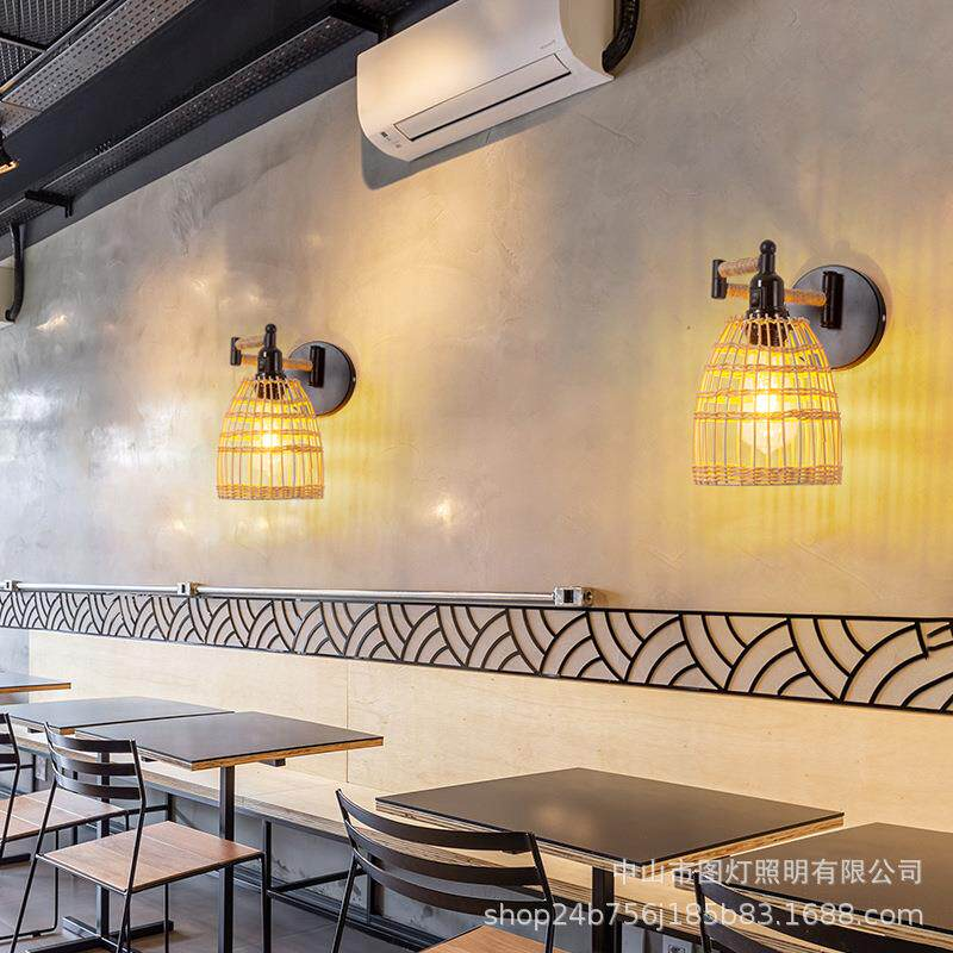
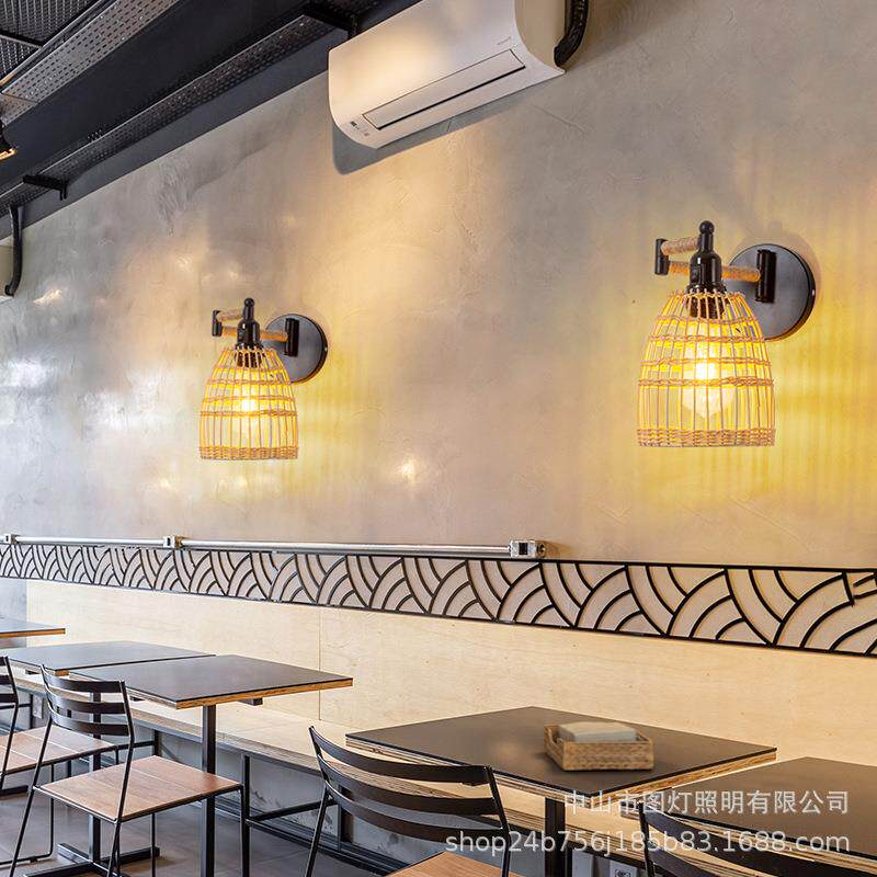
+ napkin holder (596, 741)
